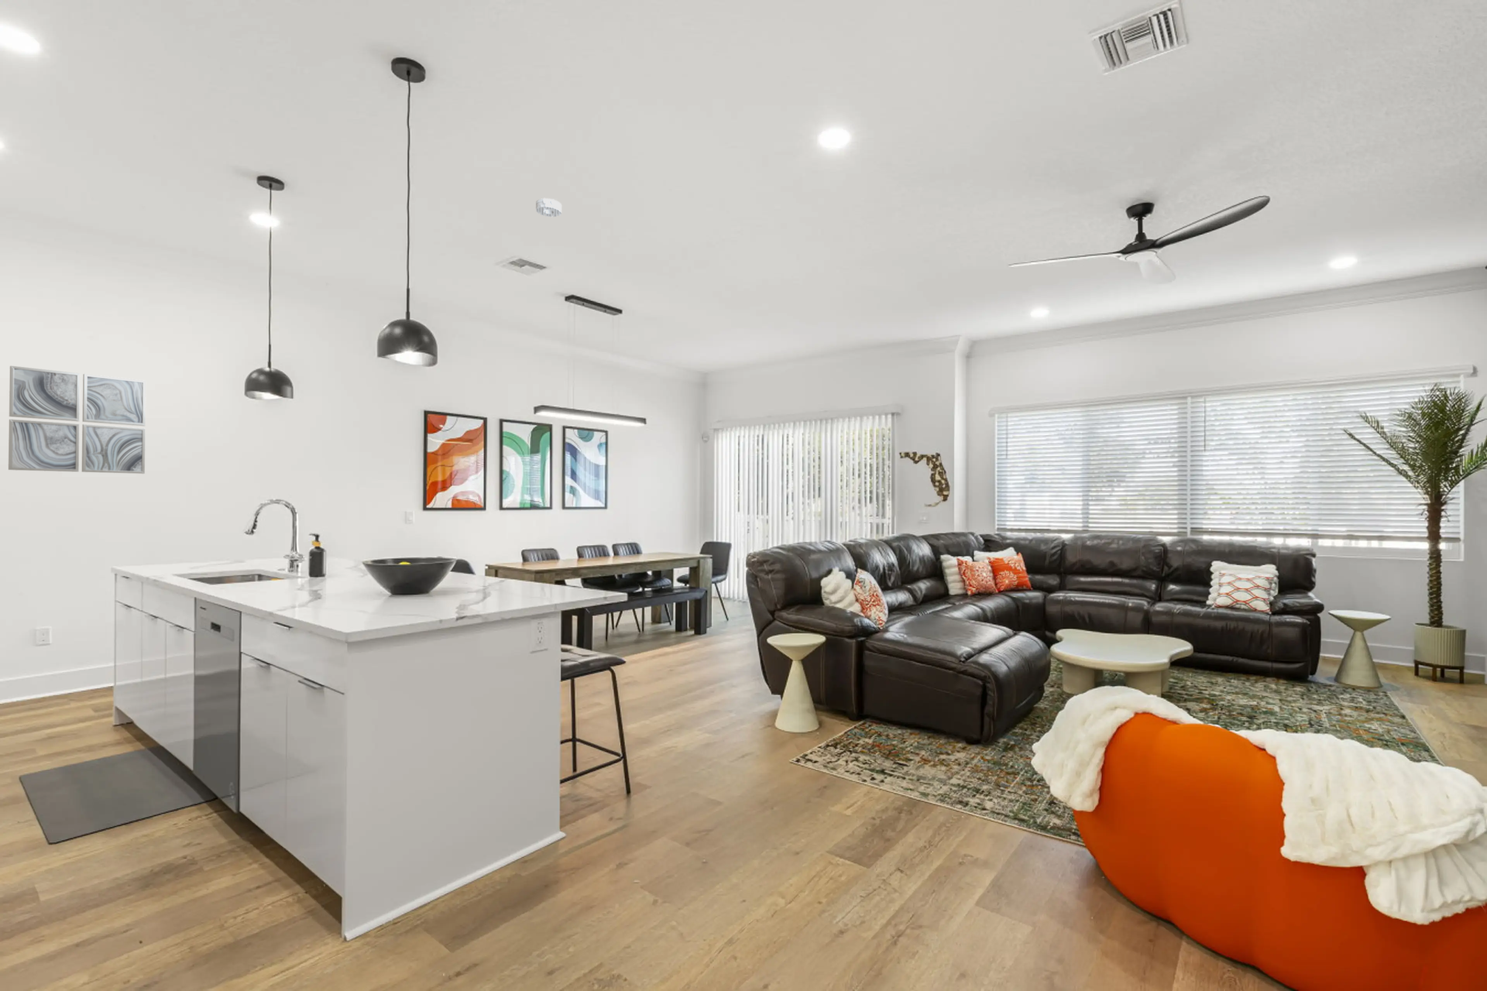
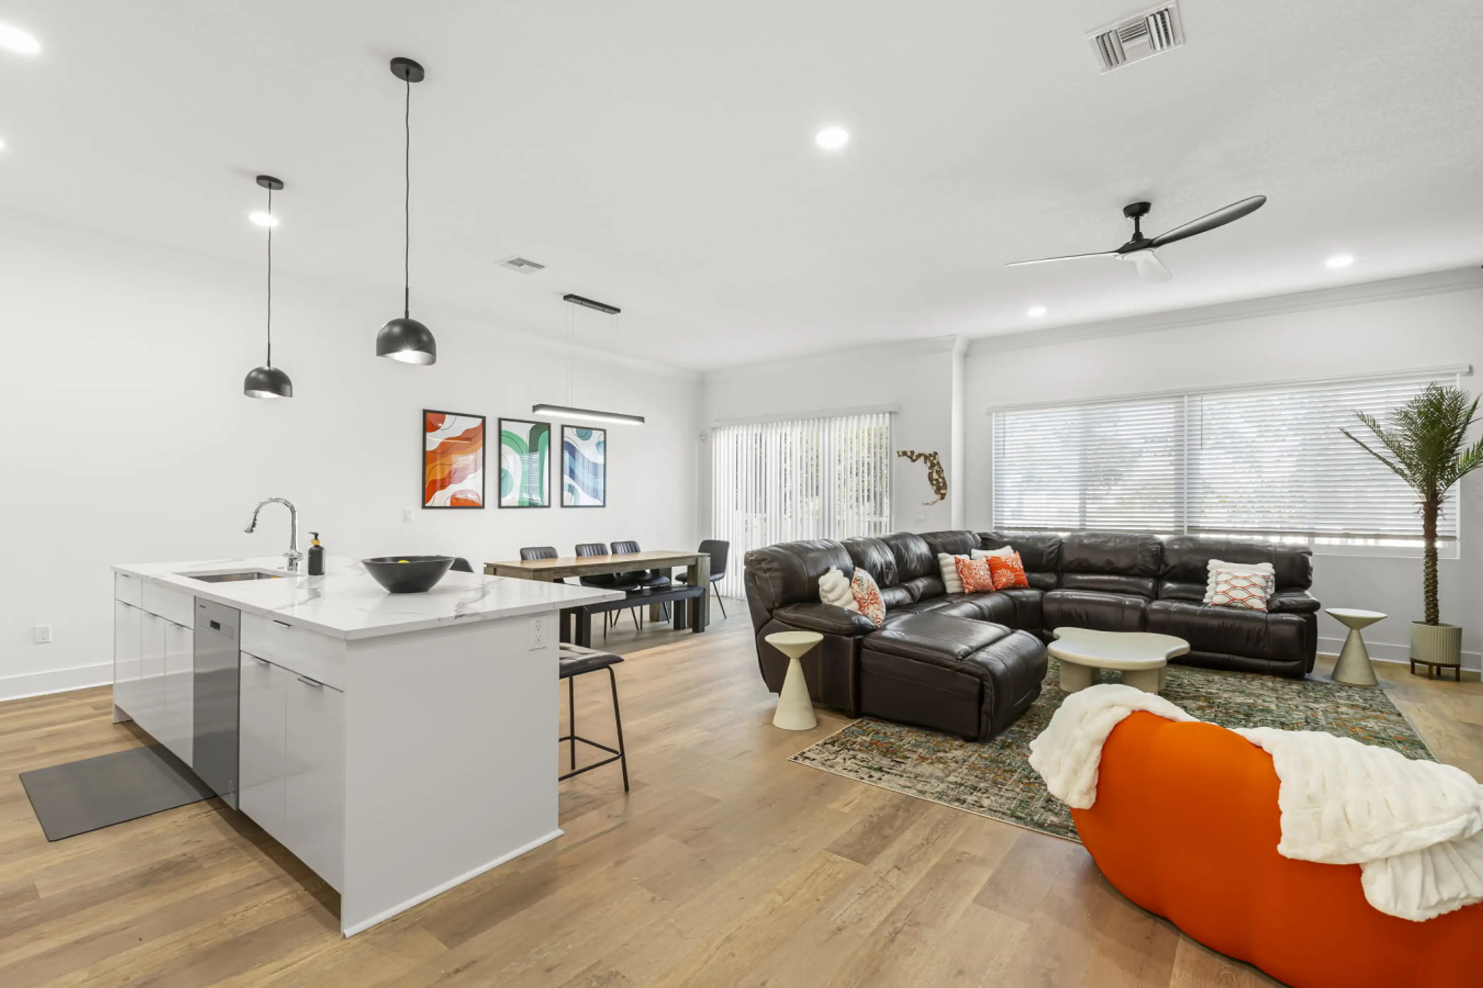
- smoke detector (549, 207)
- wall art (79, 424)
